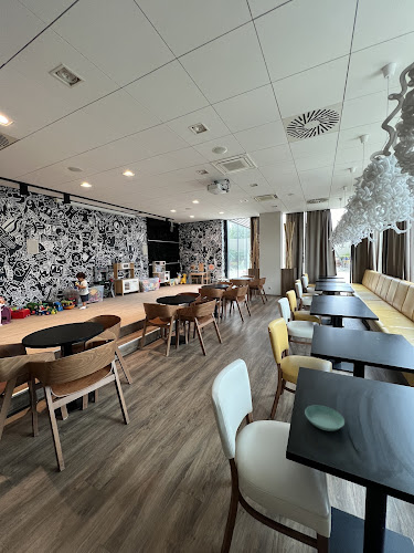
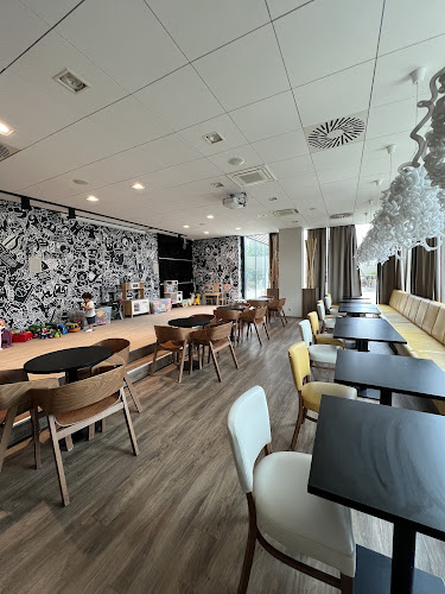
- saucer (323, 418)
